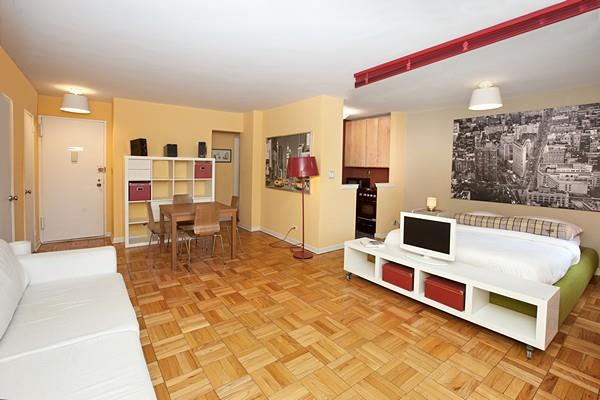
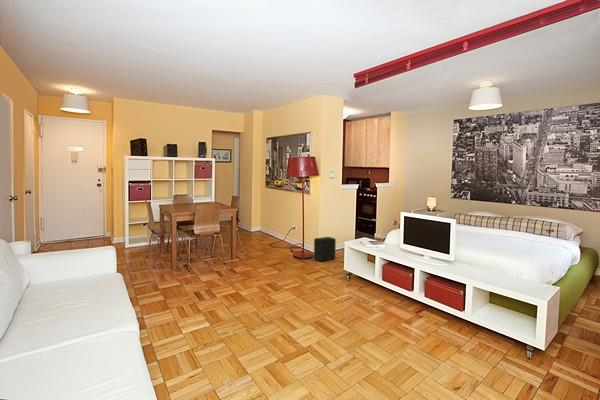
+ speaker (325, 248)
